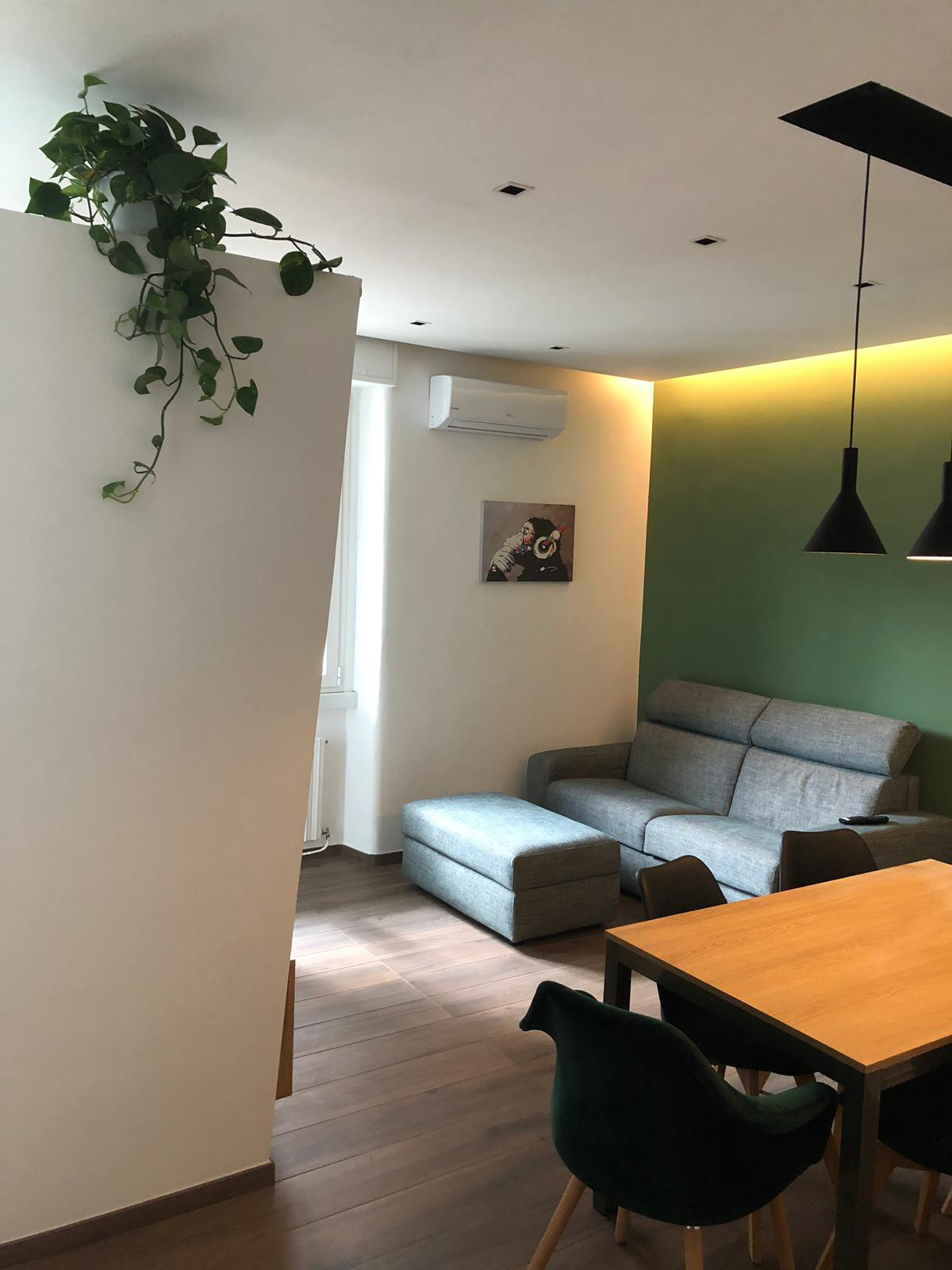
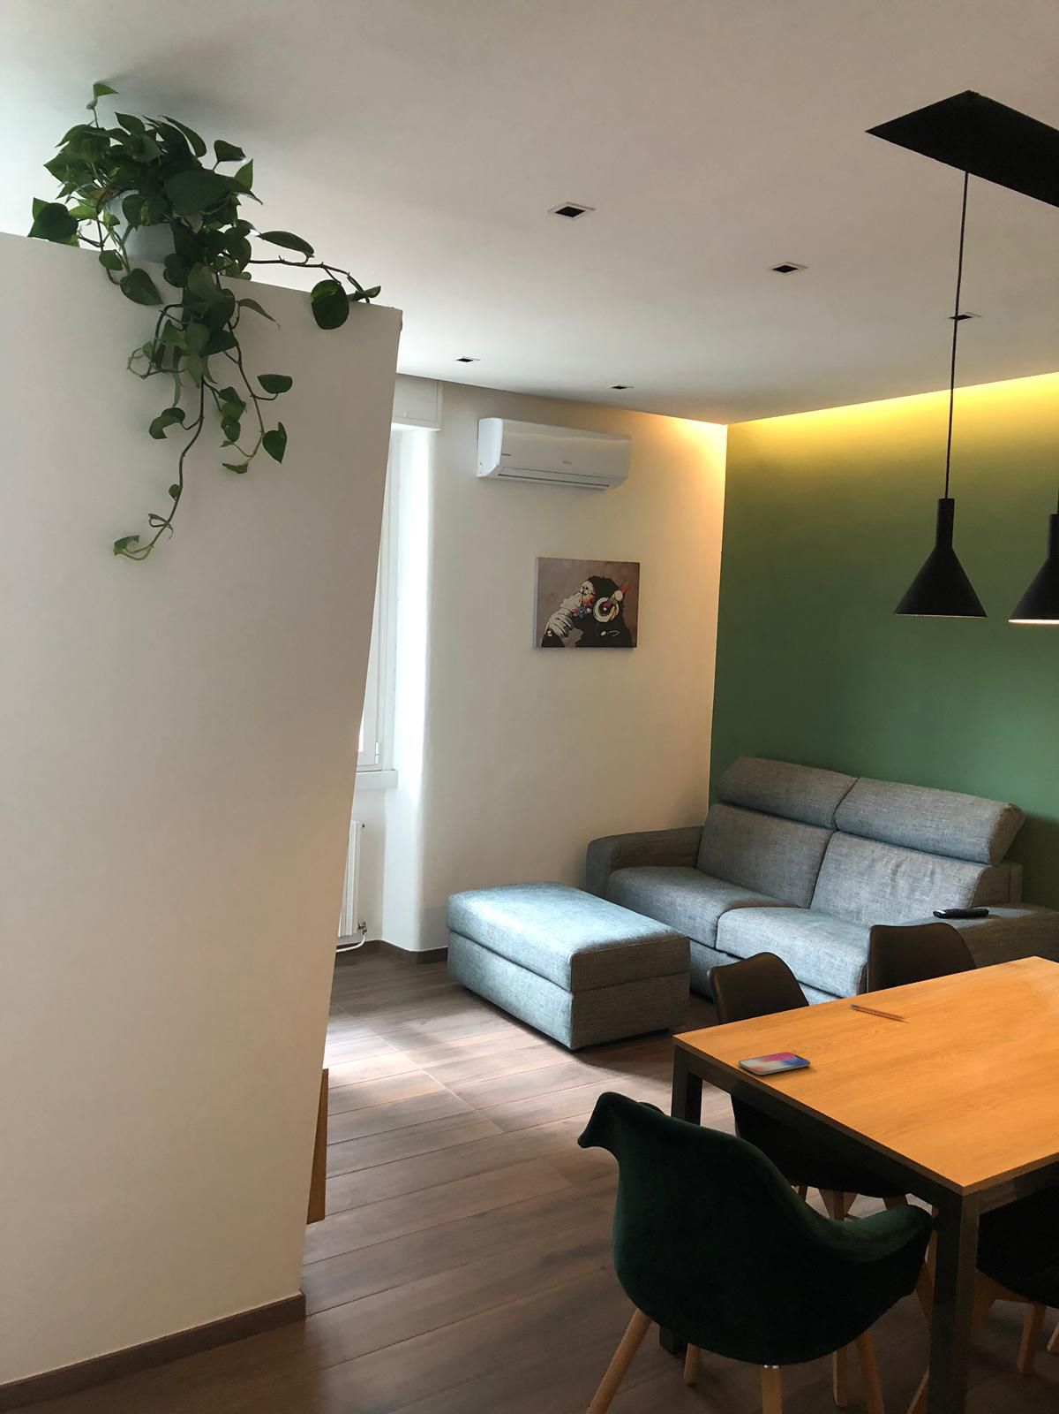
+ smartphone (774, 1063)
+ pen (878, 1012)
